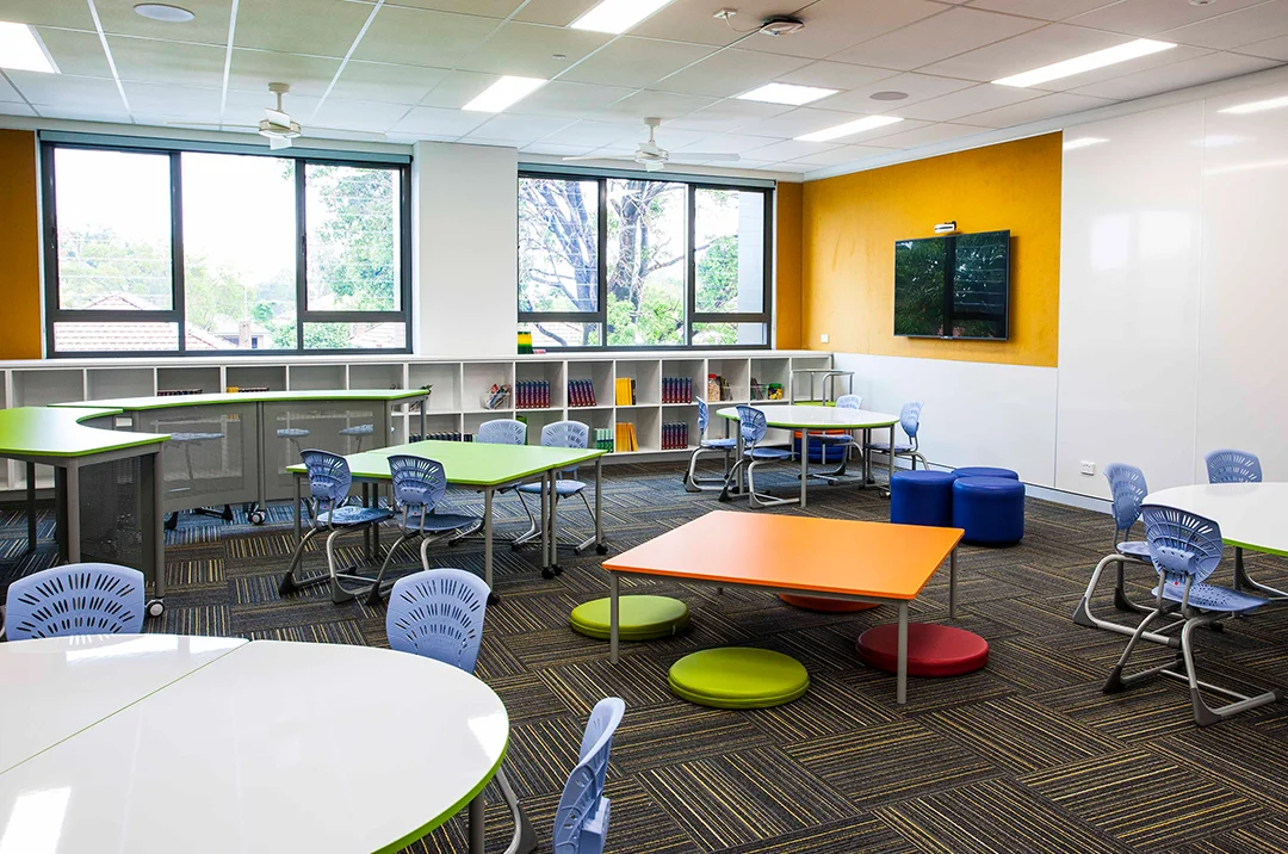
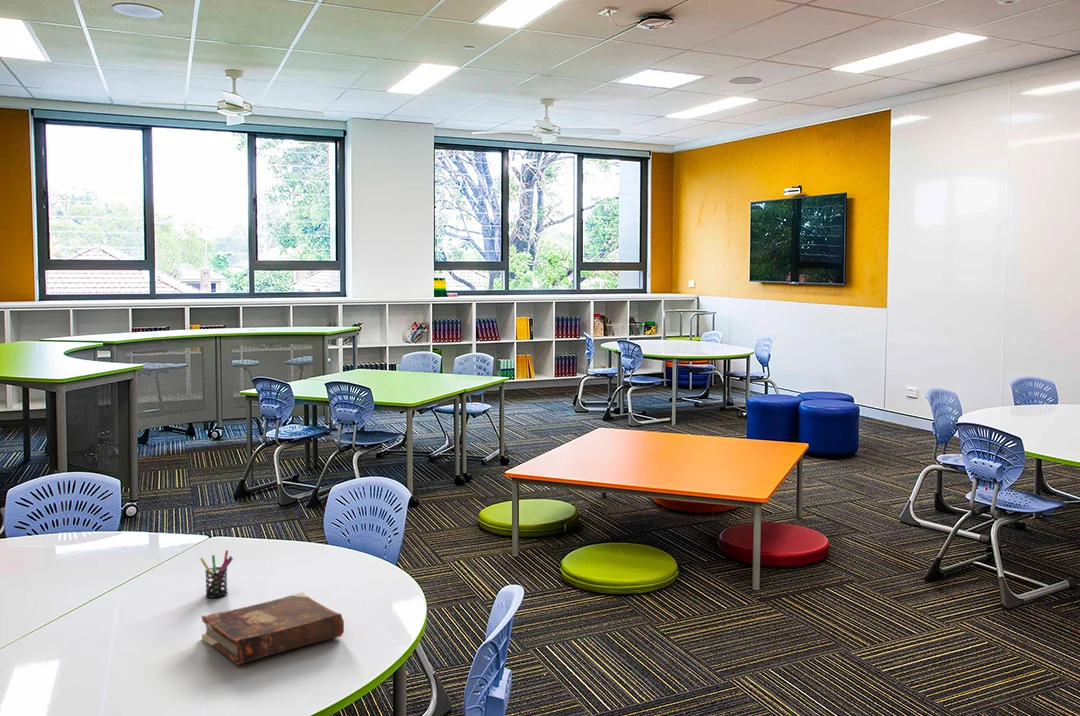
+ book (273, 627)
+ pen holder (217, 573)
